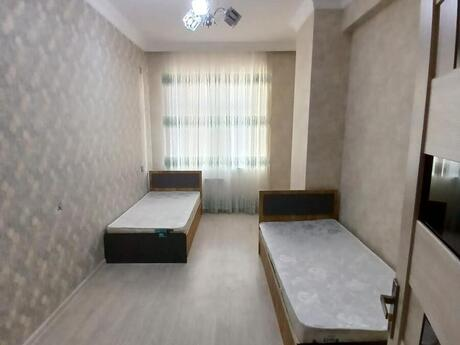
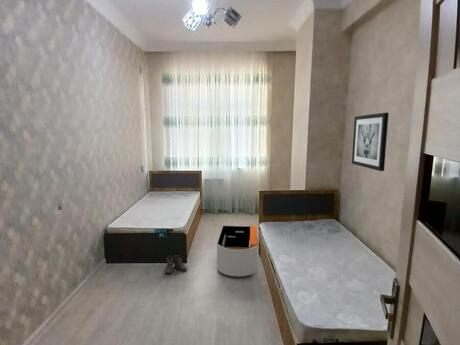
+ storage bin (238, 248)
+ wall art (367, 141)
+ boots (174, 263)
